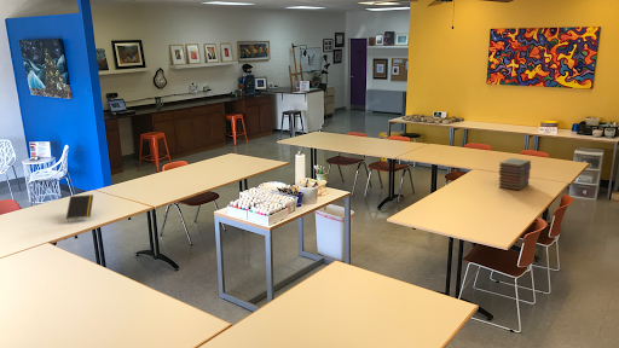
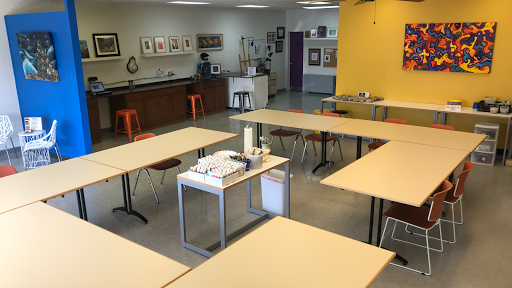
- notepad (80, 208)
- book stack (514, 173)
